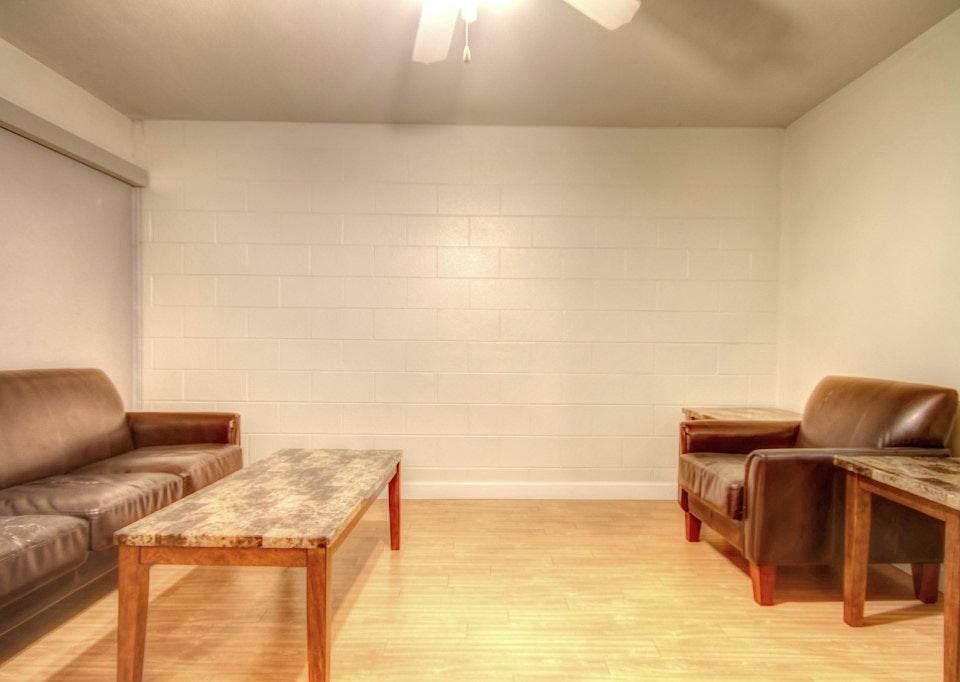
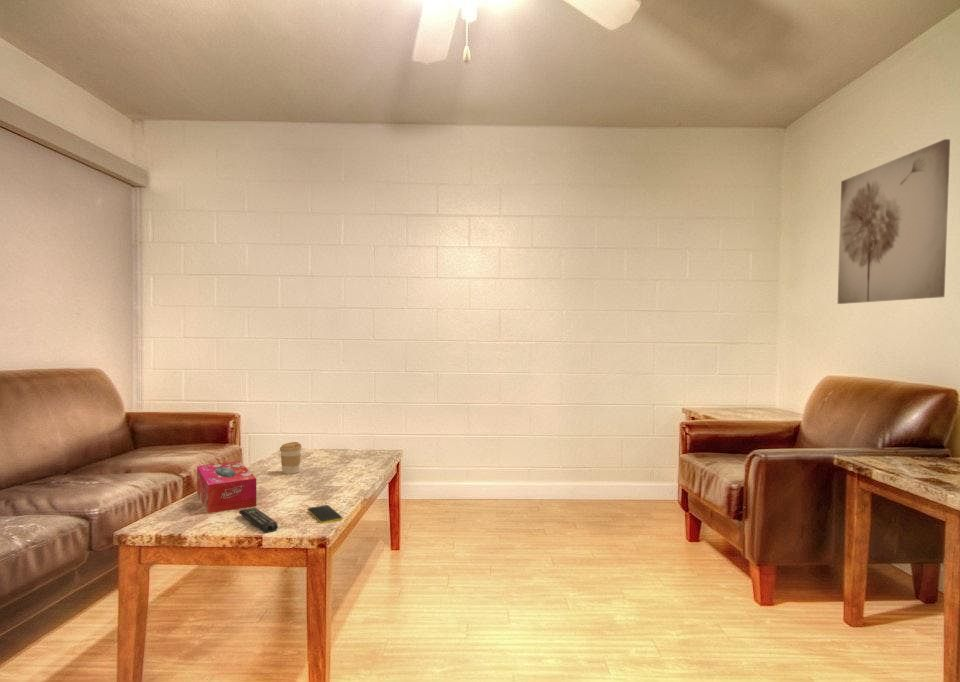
+ wall art (886, 232)
+ smartphone (324, 513)
+ tissue box (225, 485)
+ remote control (257, 519)
+ coffee cup (290, 457)
